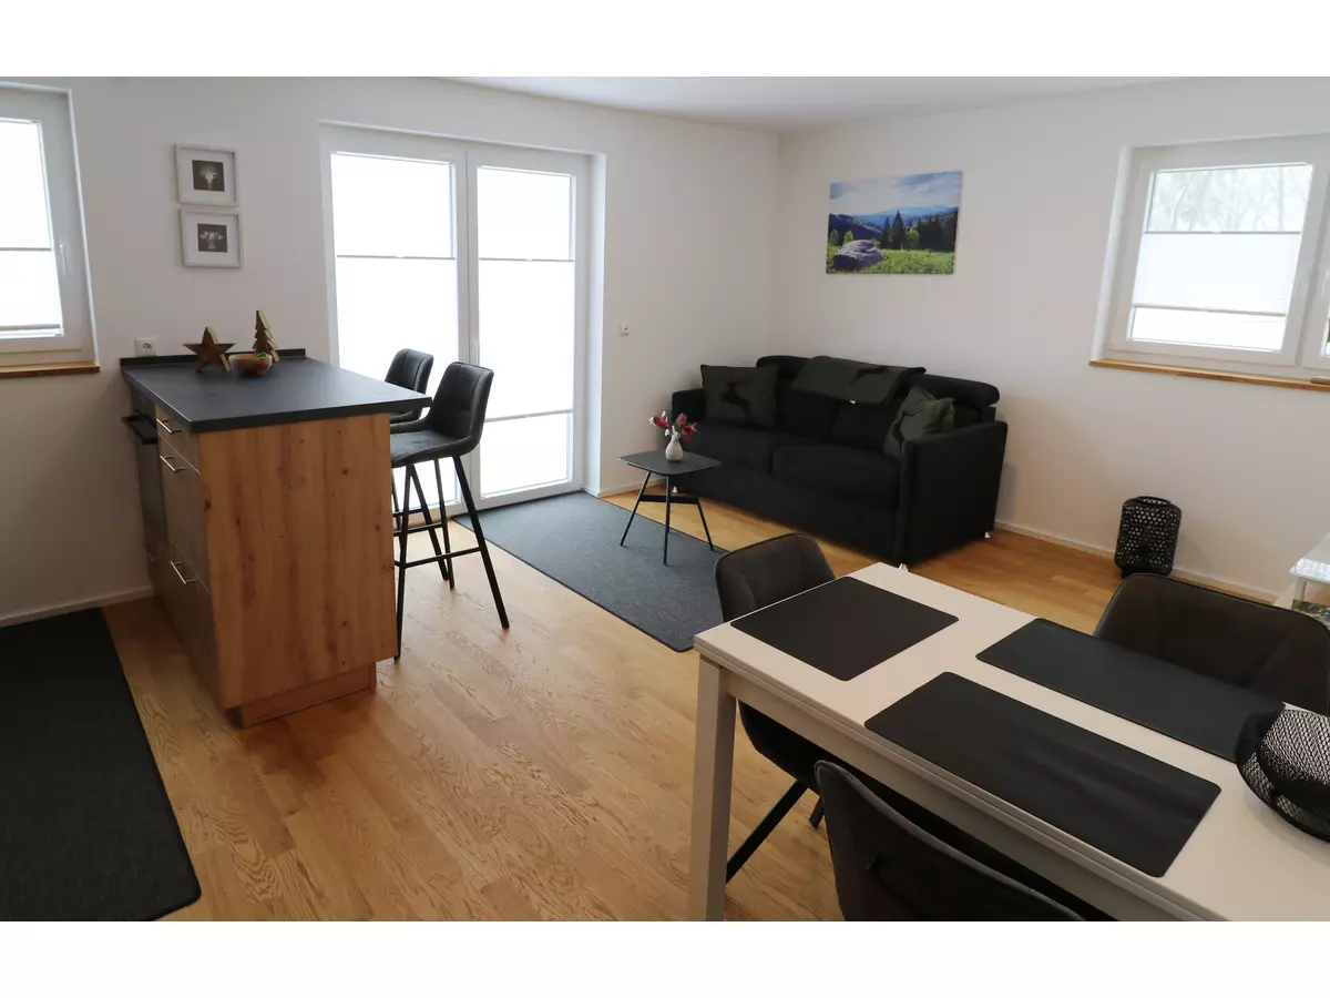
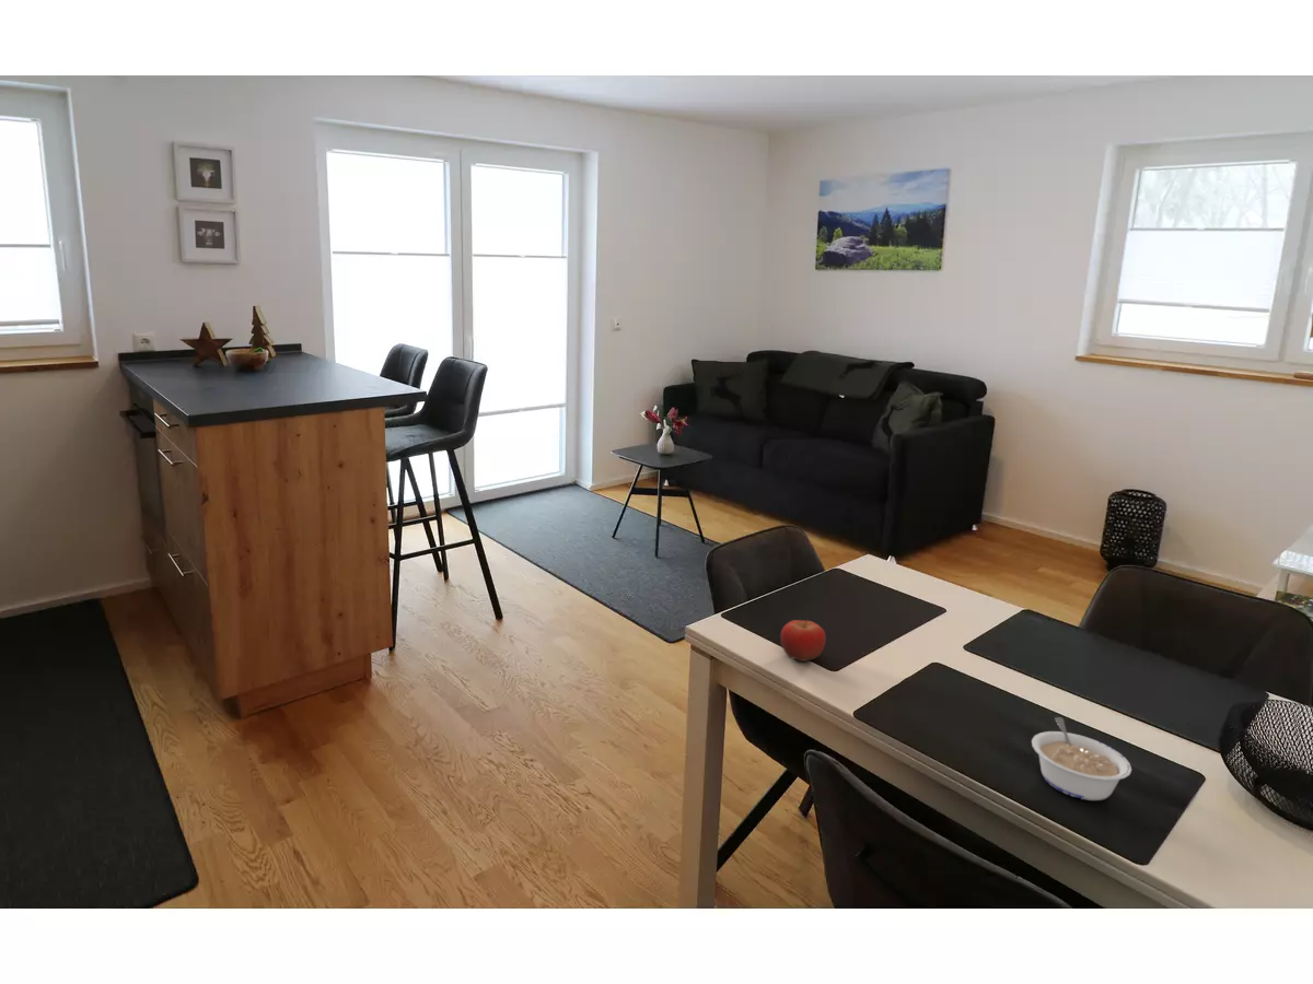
+ legume (1074, 763)
+ fruit (802, 636)
